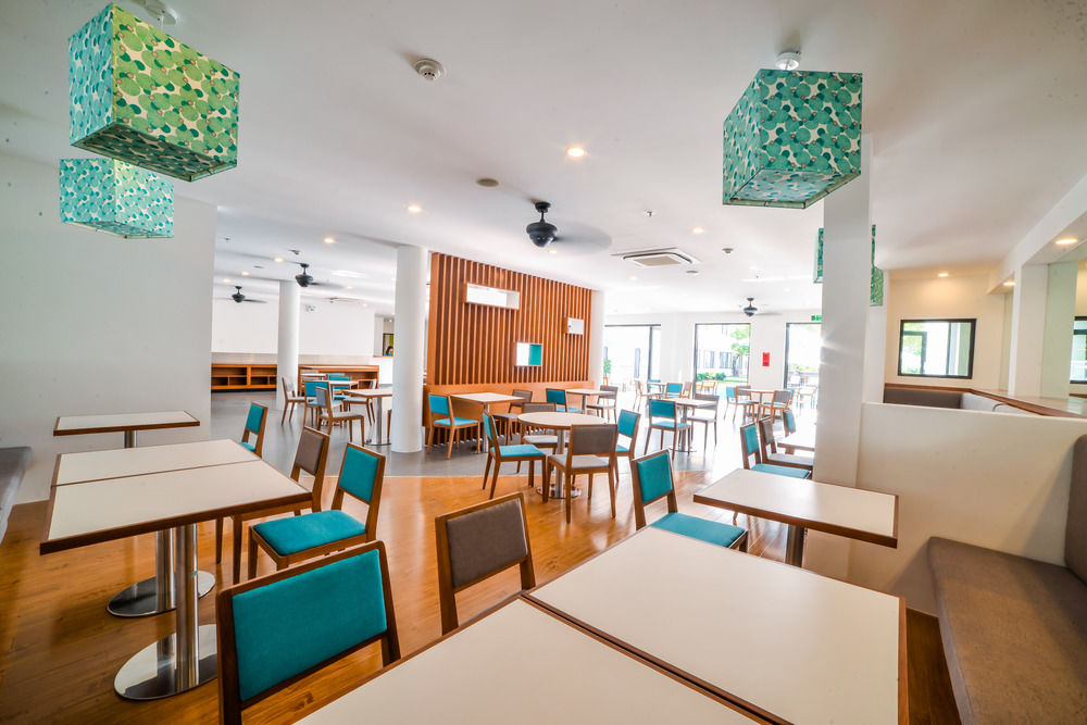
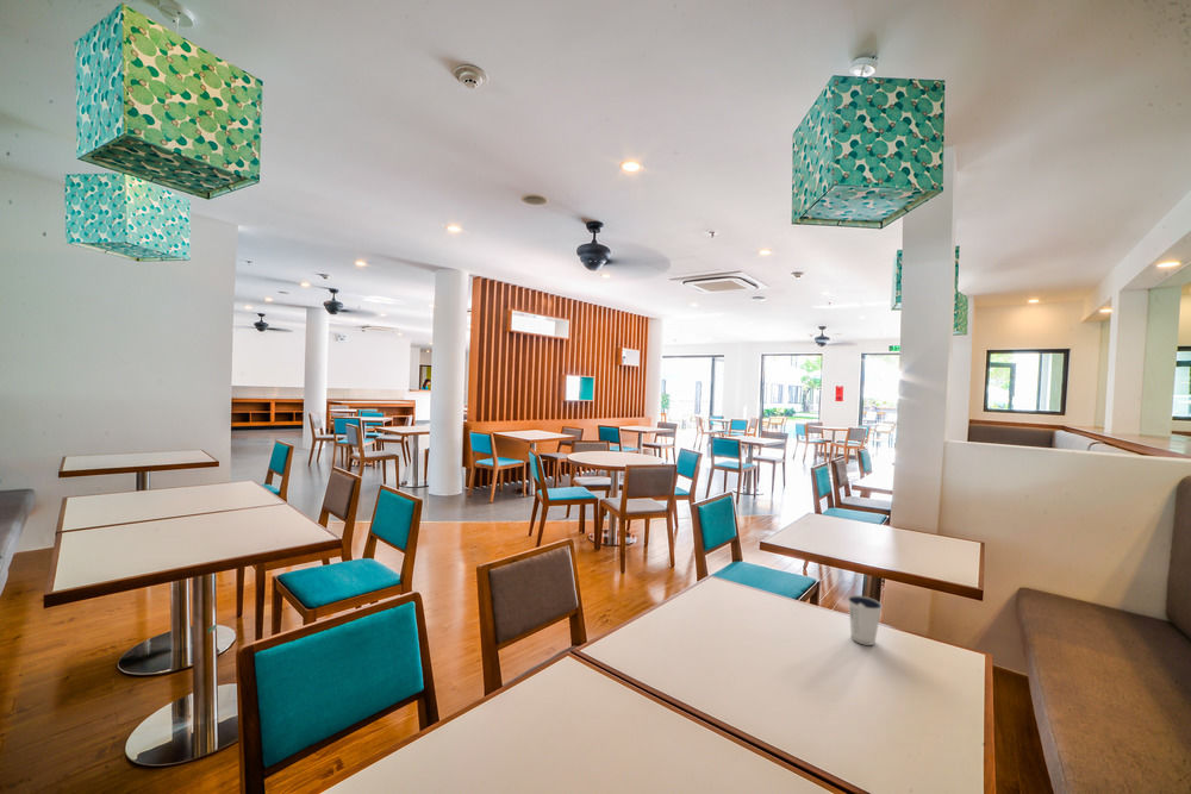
+ dixie cup (863, 620)
